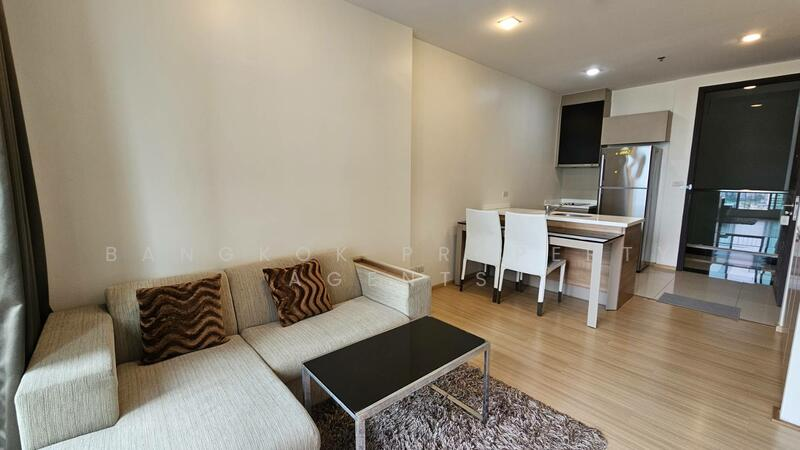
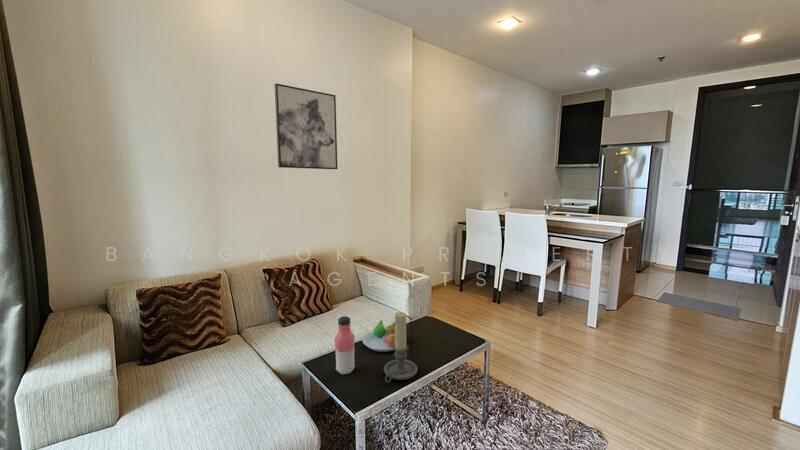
+ candle holder (398, 344)
+ fruit bowl (384, 334)
+ water bottle (344, 344)
+ wall art (308, 129)
